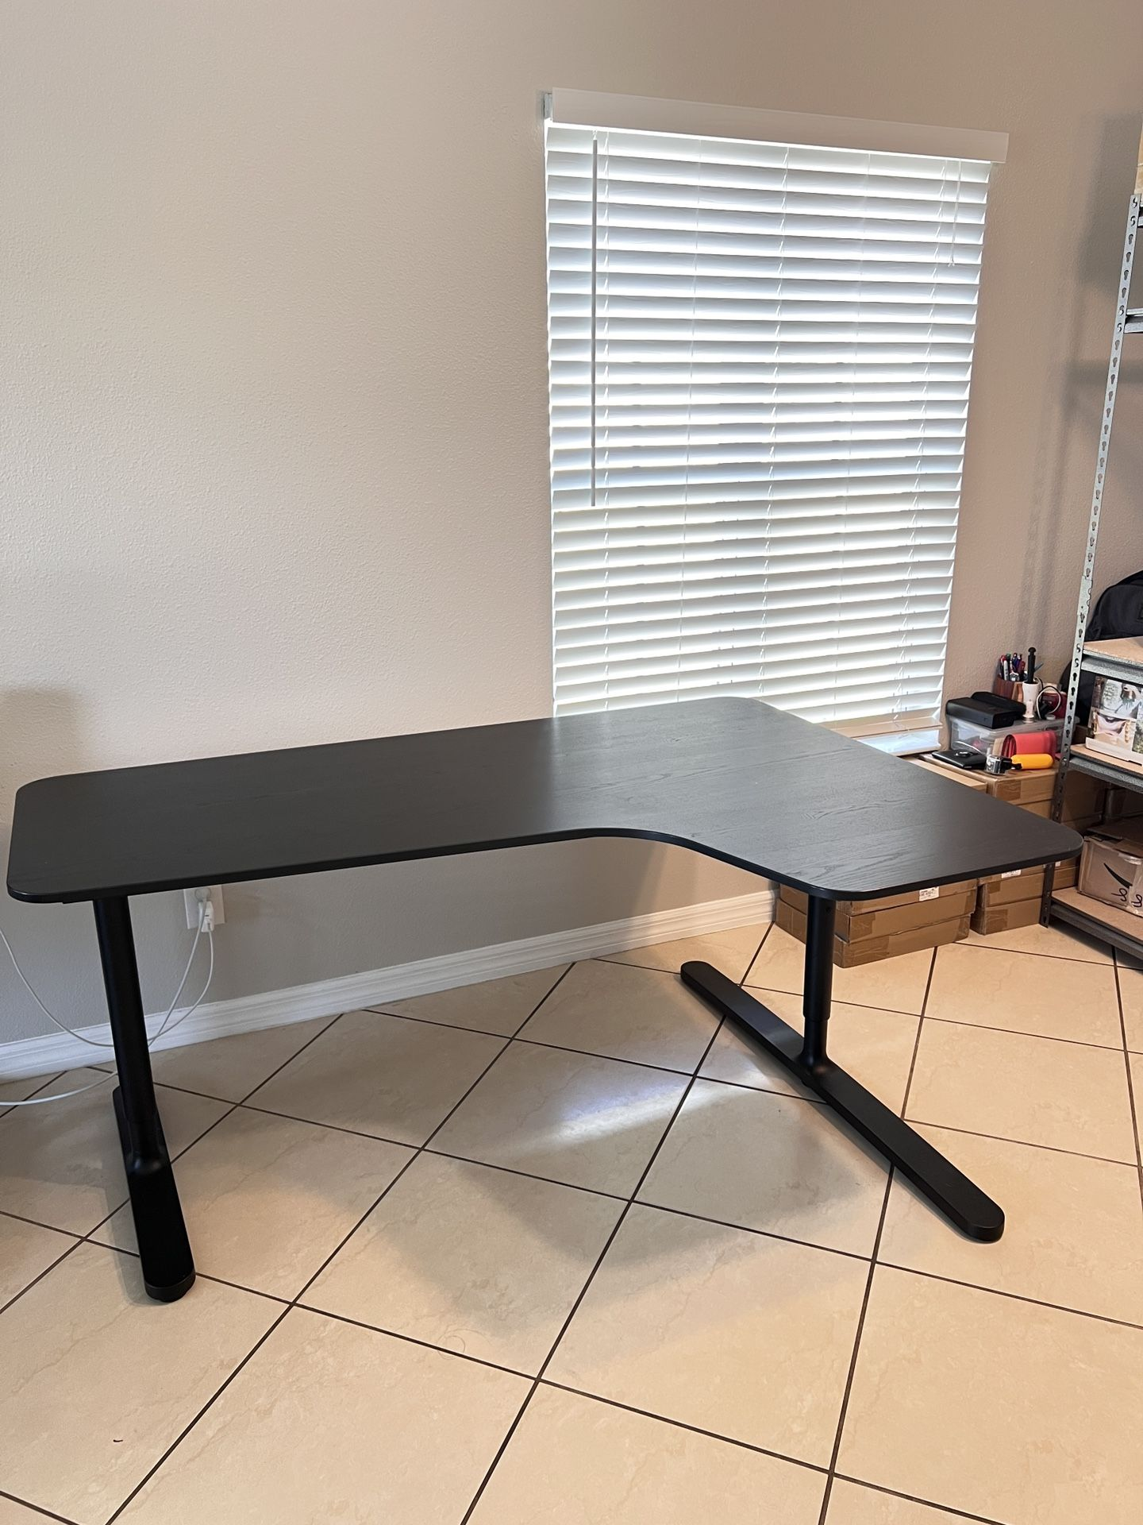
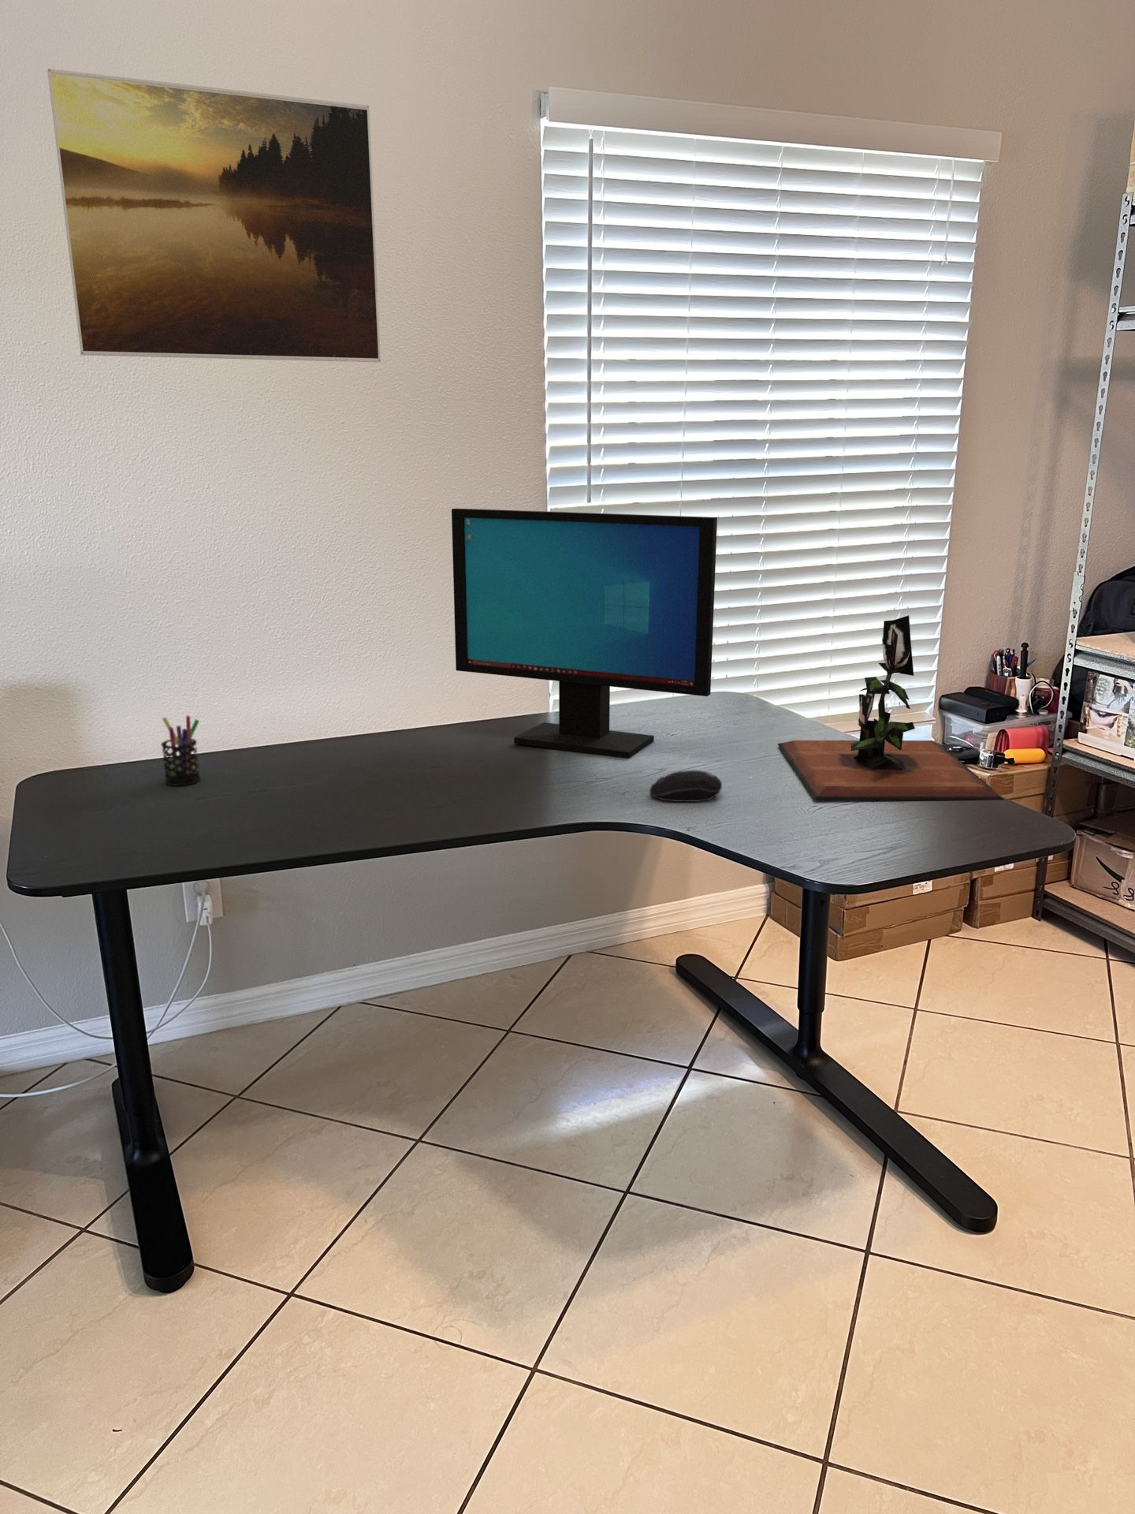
+ plant (885, 696)
+ computer monitor (583, 631)
+ pen holder (184, 746)
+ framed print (227, 228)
+ computer mouse (686, 783)
